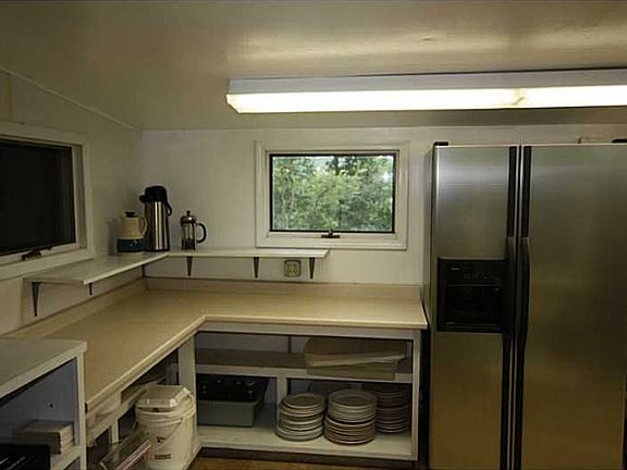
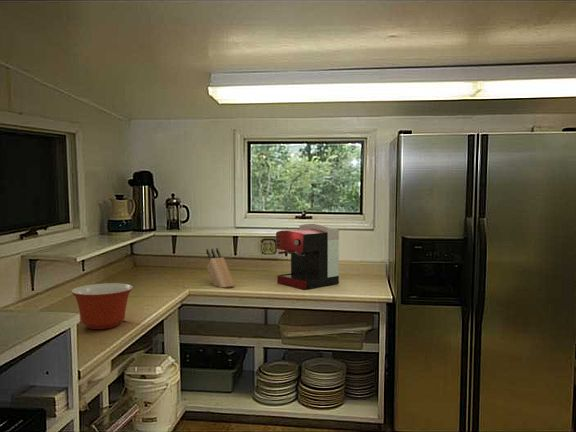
+ mixing bowl (103, 306)
+ knife block (219, 267)
+ coffee maker (302, 254)
